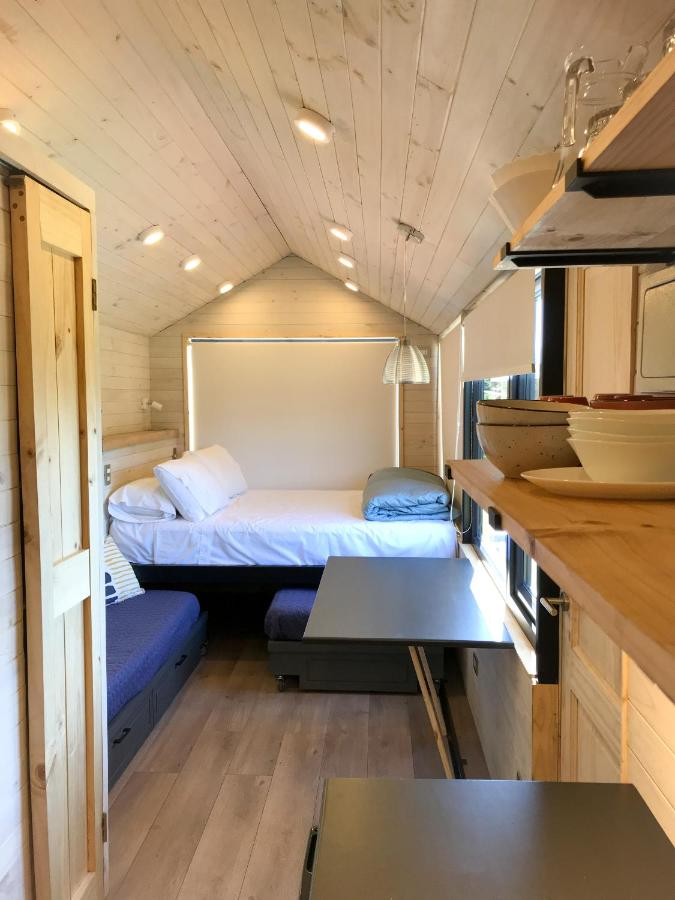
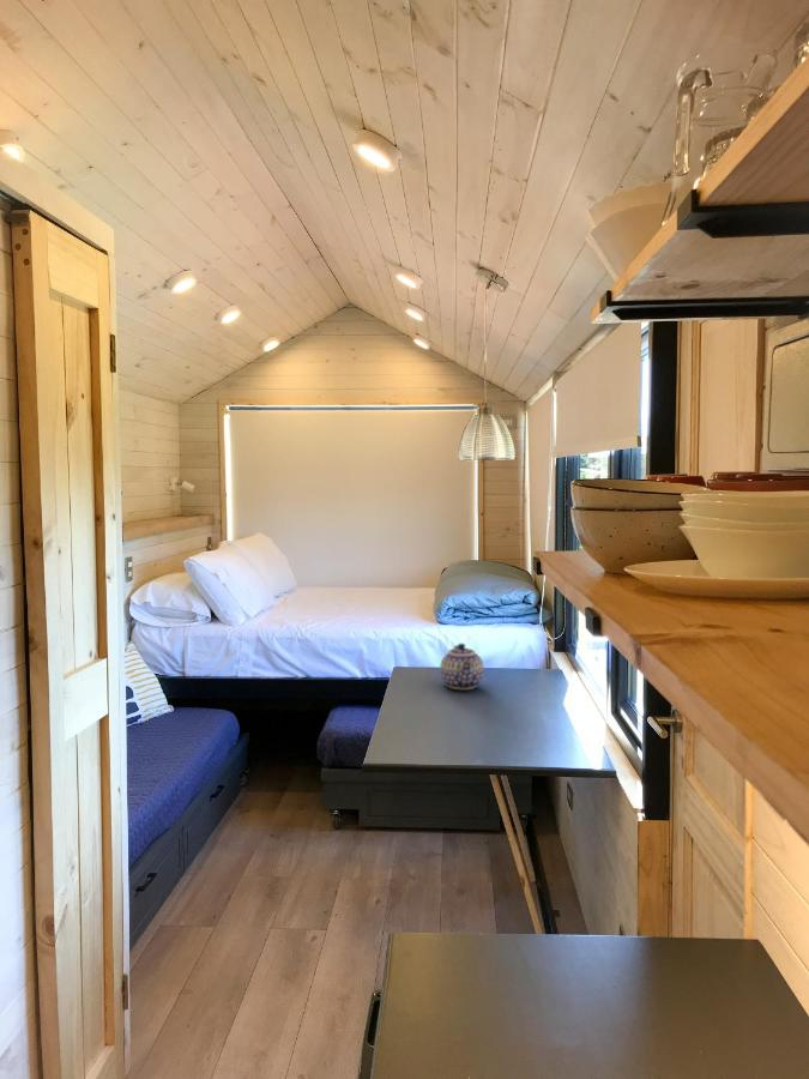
+ teapot (461, 664)
